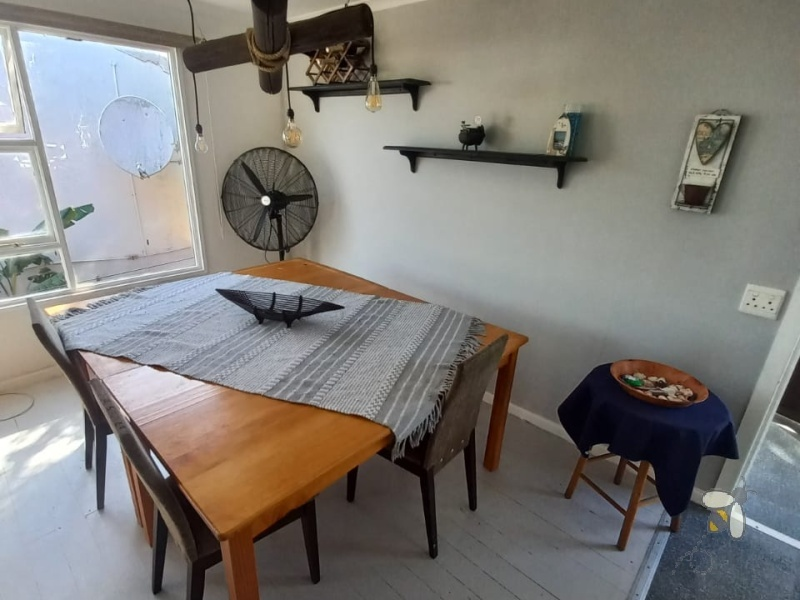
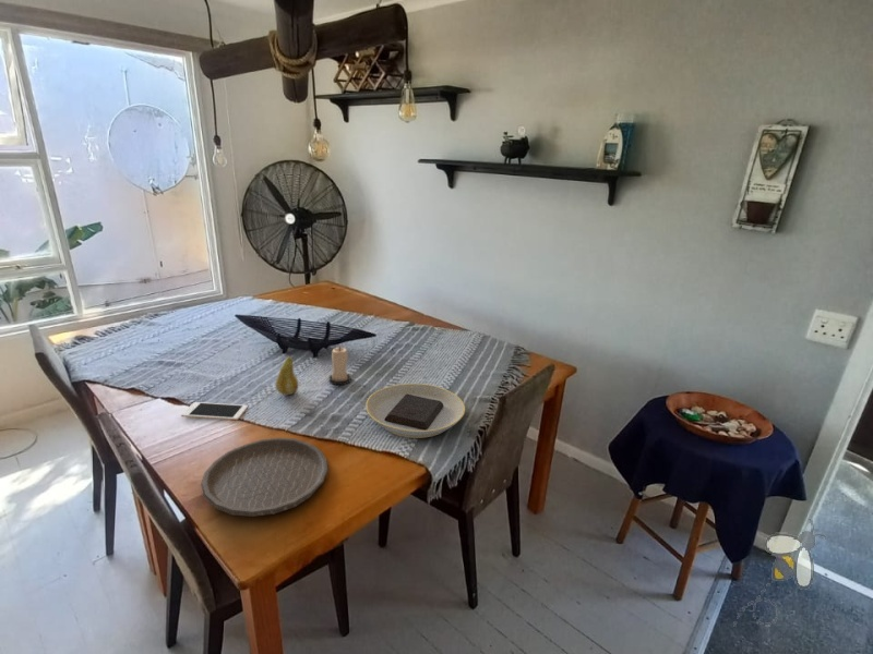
+ fruit (286, 376)
+ cell phone (215, 410)
+ plate (267, 474)
+ candle (339, 363)
+ plate (415, 411)
